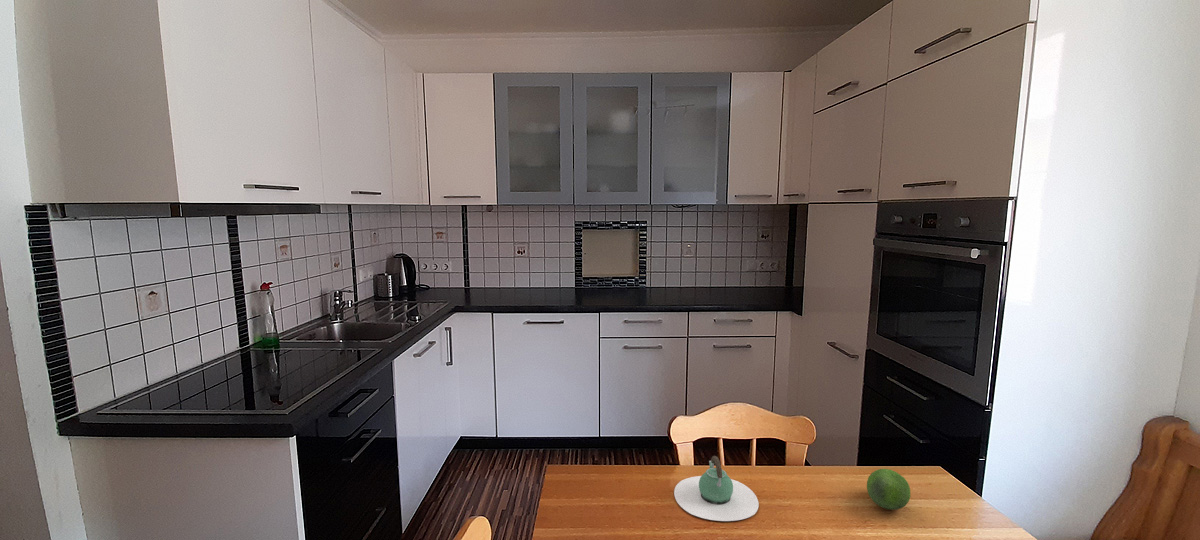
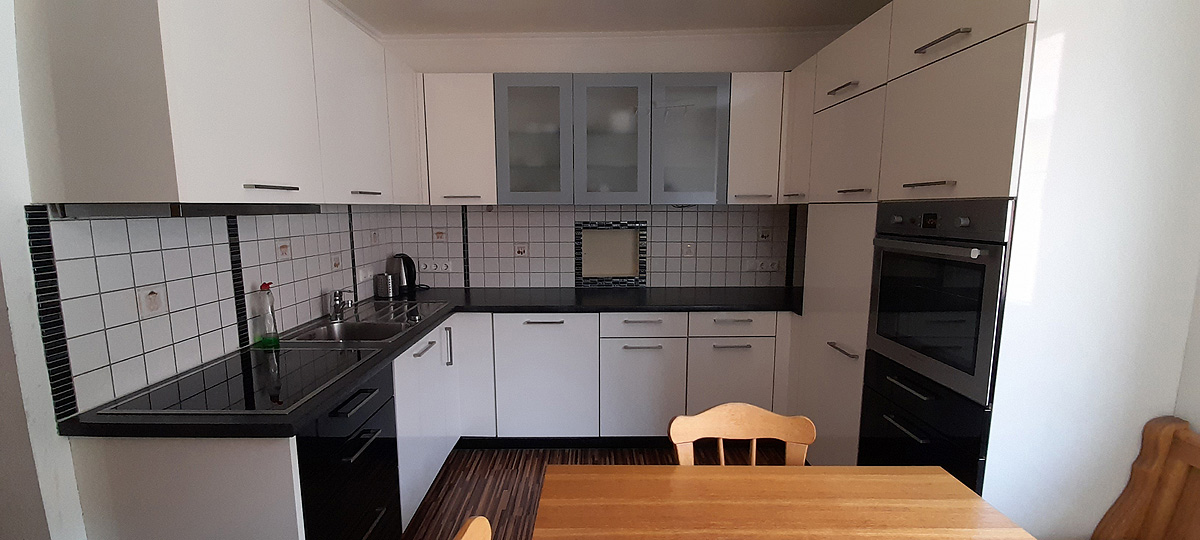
- teapot (716, 477)
- fruit (885, 486)
